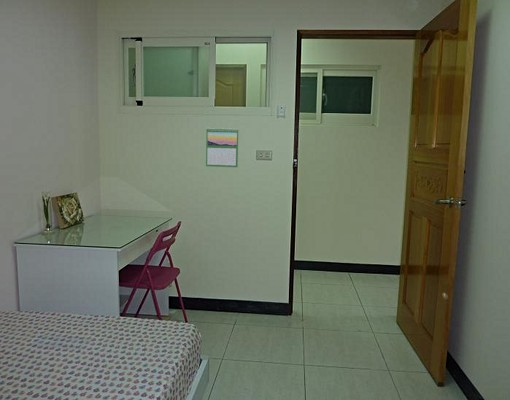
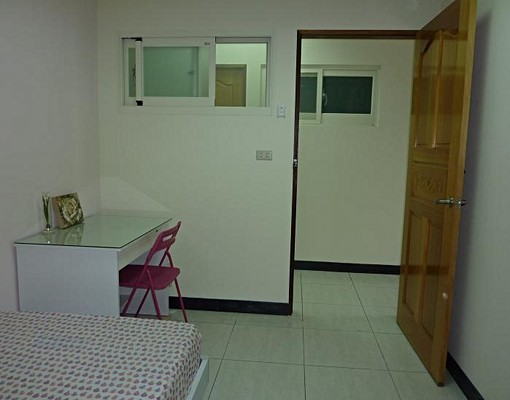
- calendar (222, 147)
